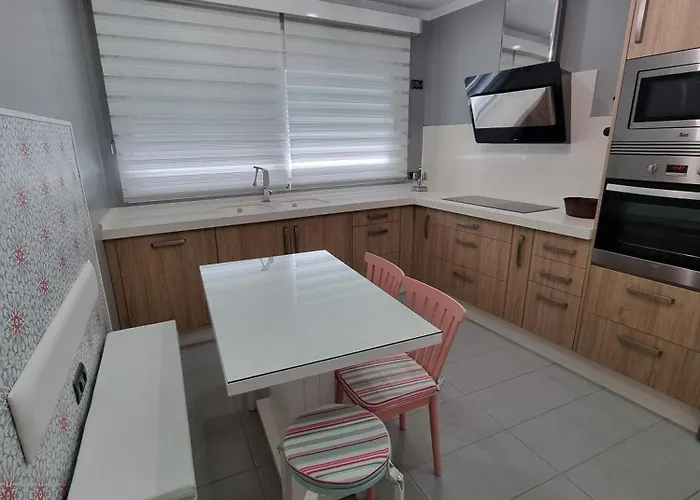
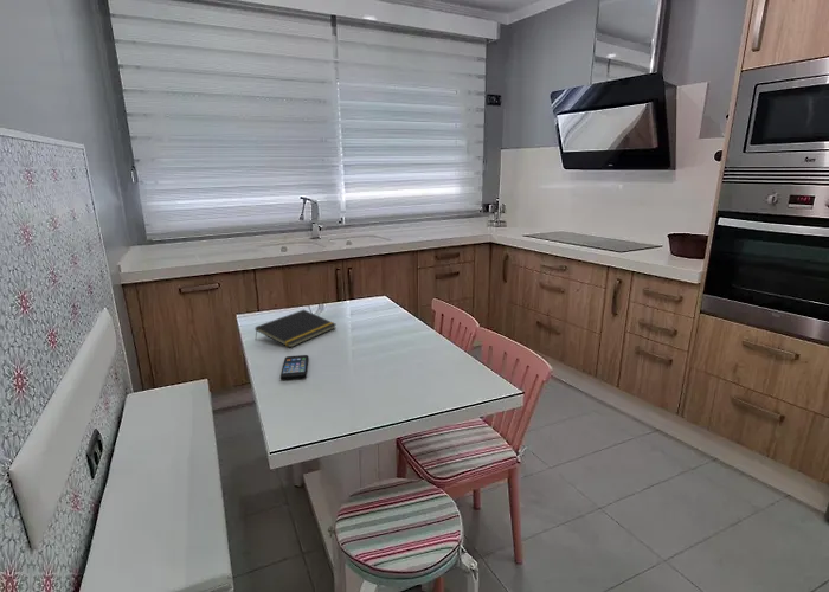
+ smartphone (295, 366)
+ notepad (297, 327)
